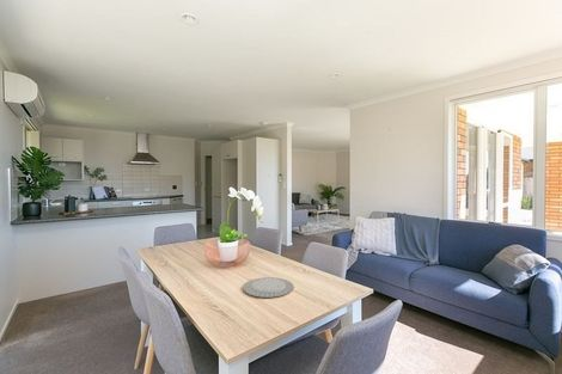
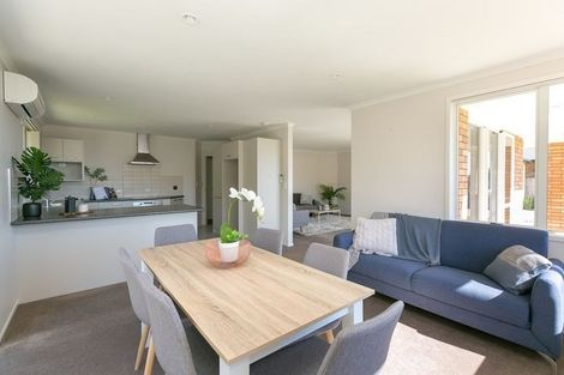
- chinaware (268, 284)
